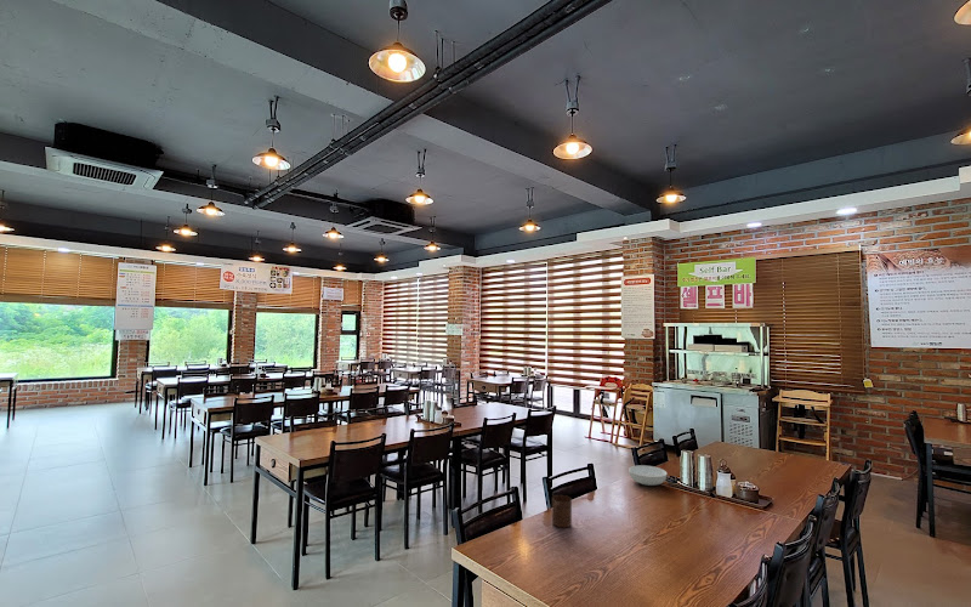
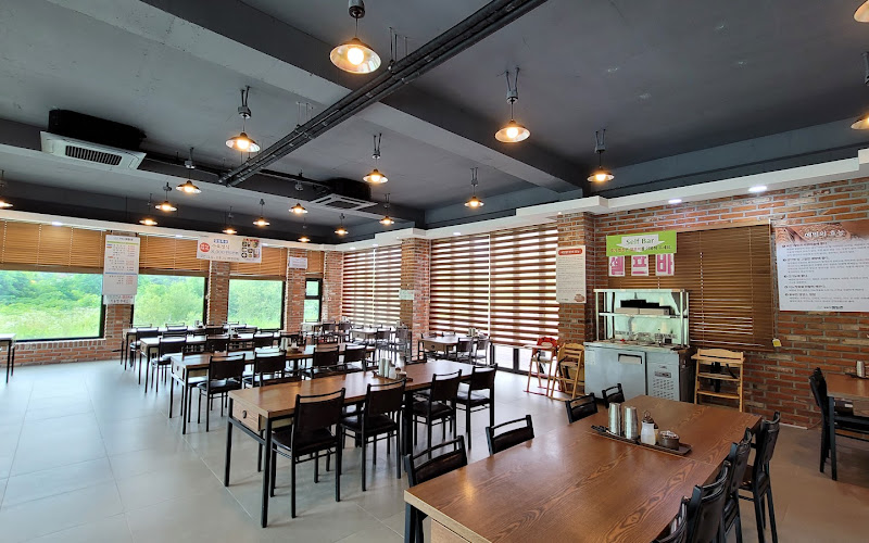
- serving bowl (647, 476)
- cup (561, 512)
